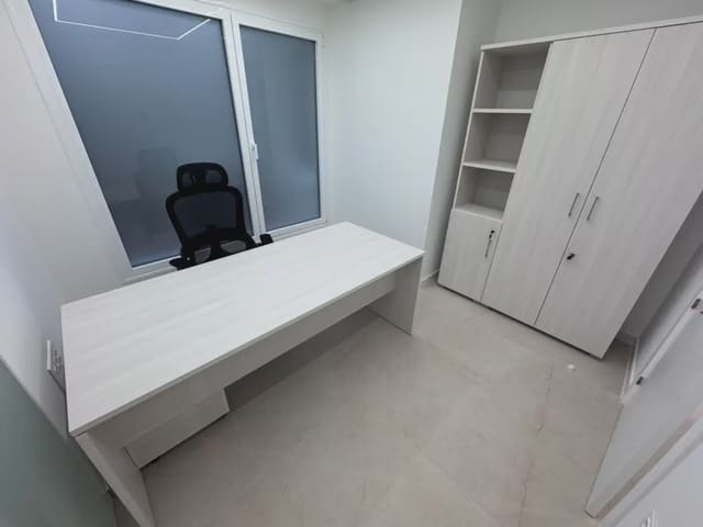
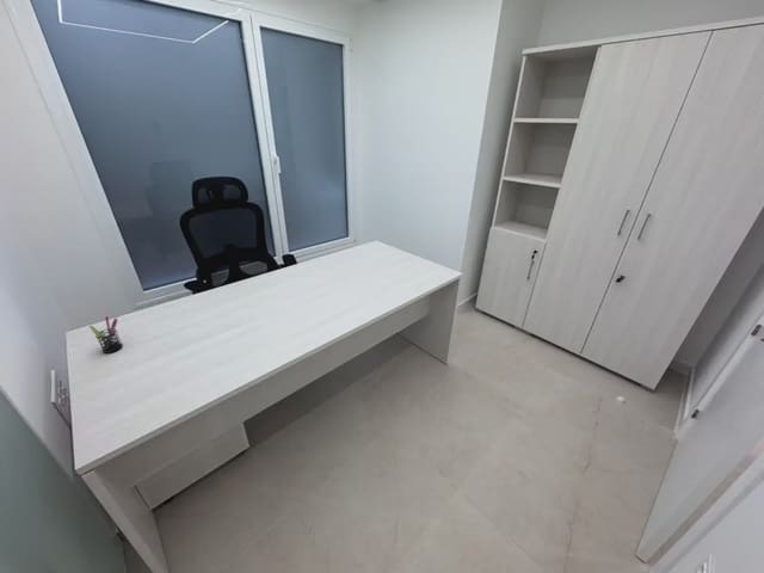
+ pen holder (105, 333)
